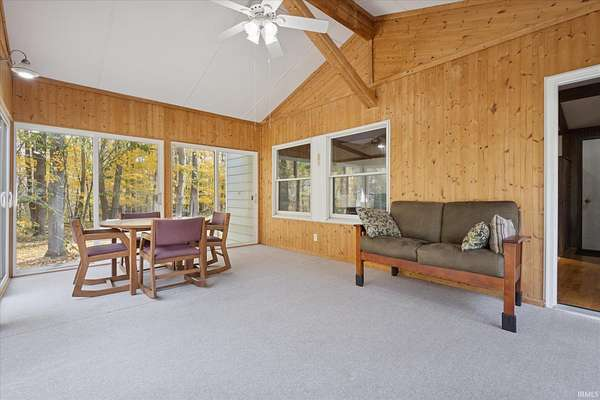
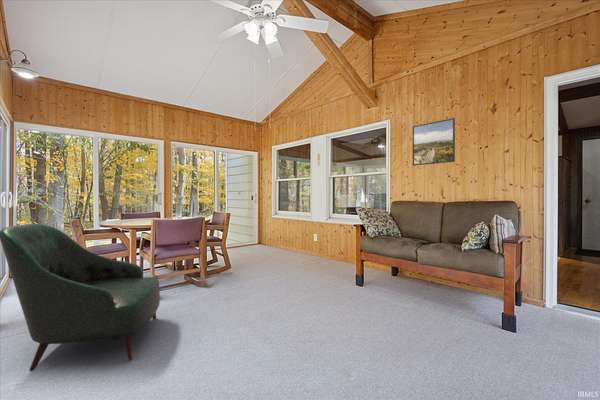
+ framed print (432, 143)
+ armchair (90, 283)
